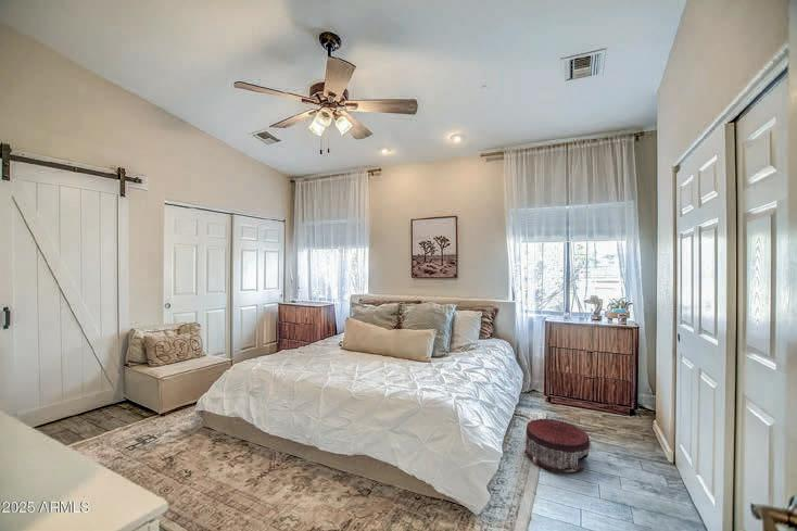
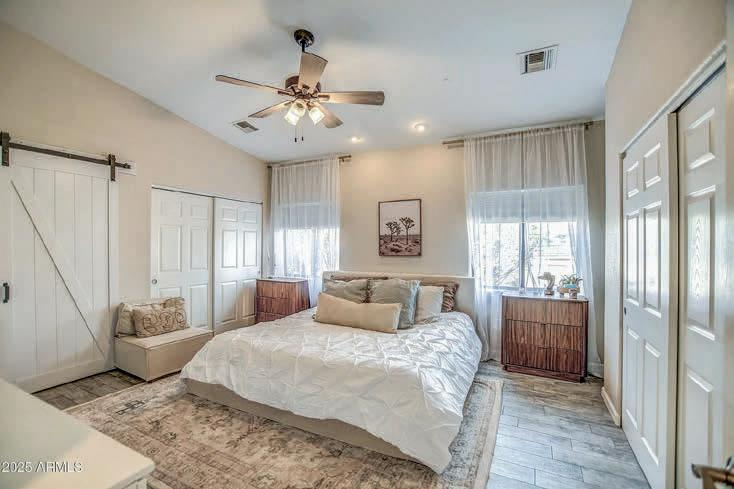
- pouf (556, 442)
